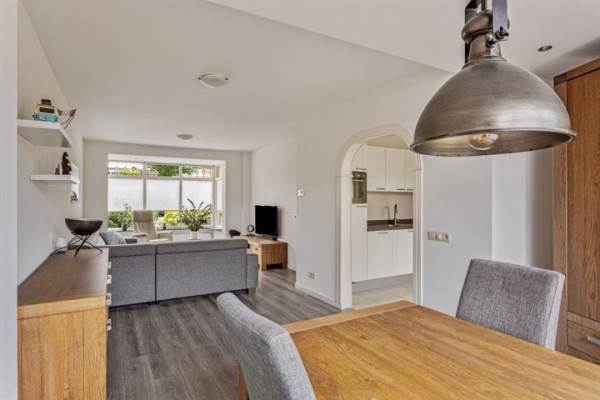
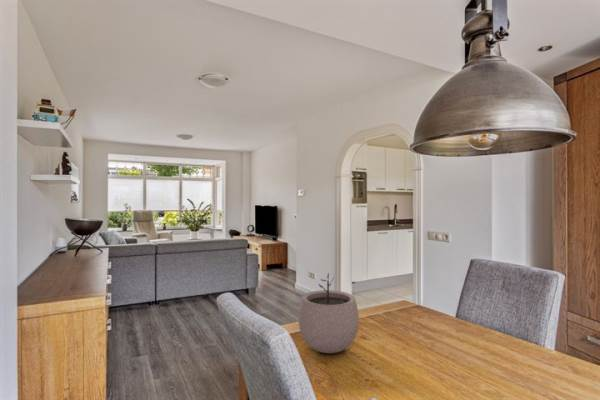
+ plant pot (328, 311)
